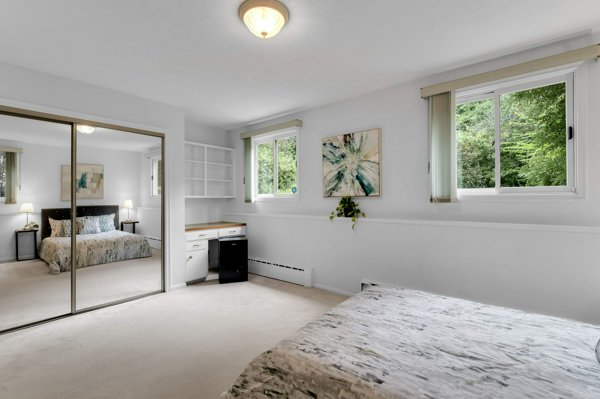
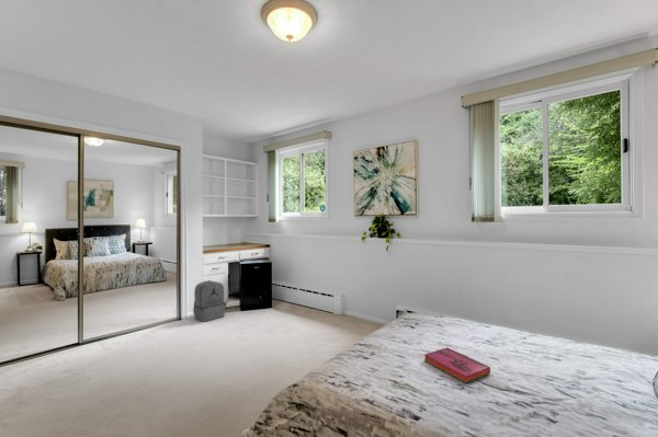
+ hardback book (455, 363)
+ backpack (208, 299)
